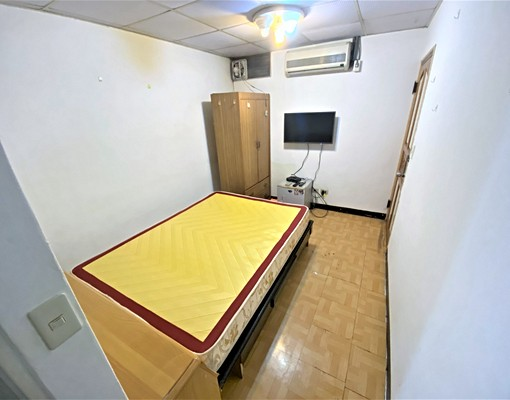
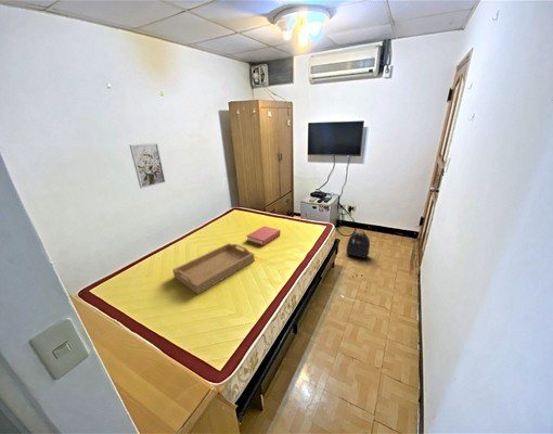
+ serving tray (215, 264)
+ wall art (149, 165)
+ hardback book (263, 234)
+ backpack (358, 243)
